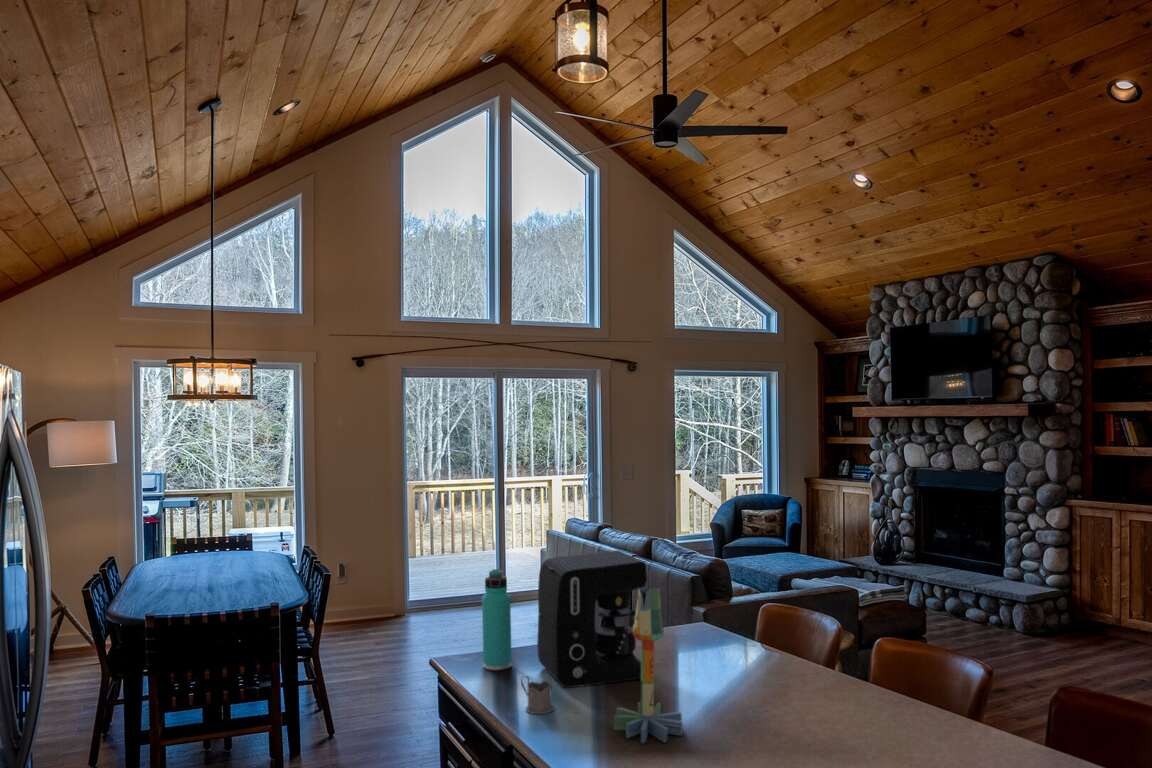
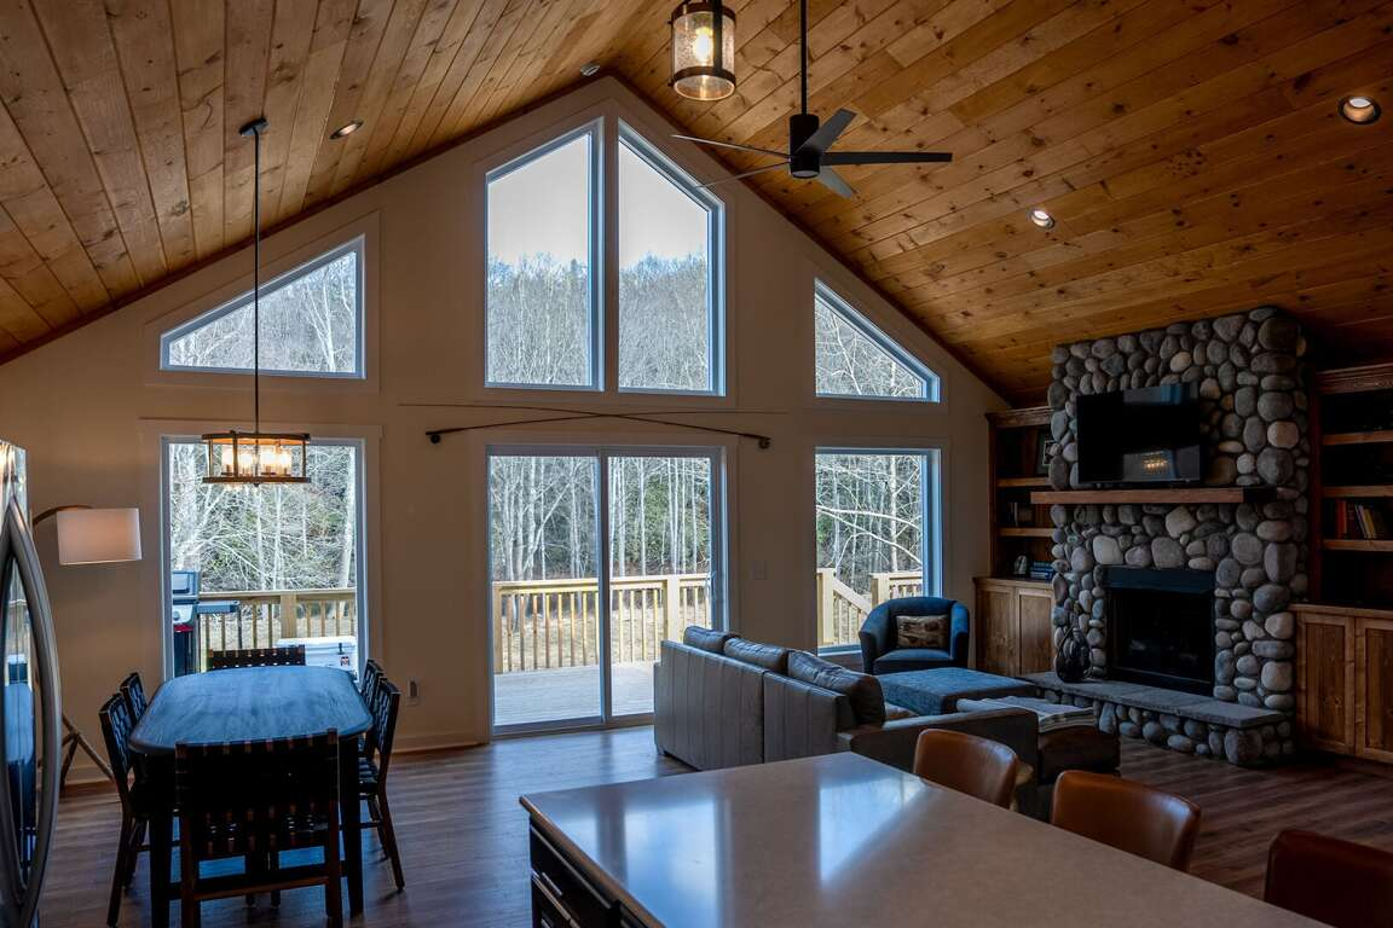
- tea glass holder (537, 688)
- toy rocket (646, 657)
- coffee maker (599, 615)
- thermos bottle (496, 617)
